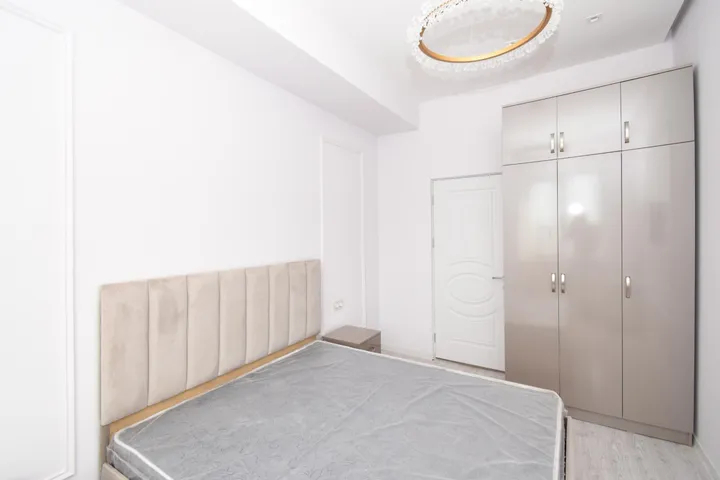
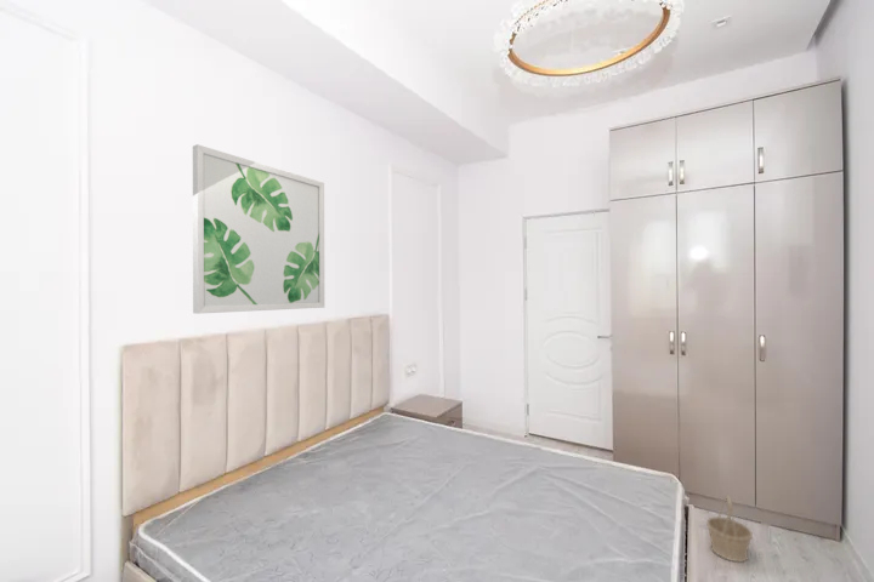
+ basket (728, 524)
+ wall art (268, 238)
